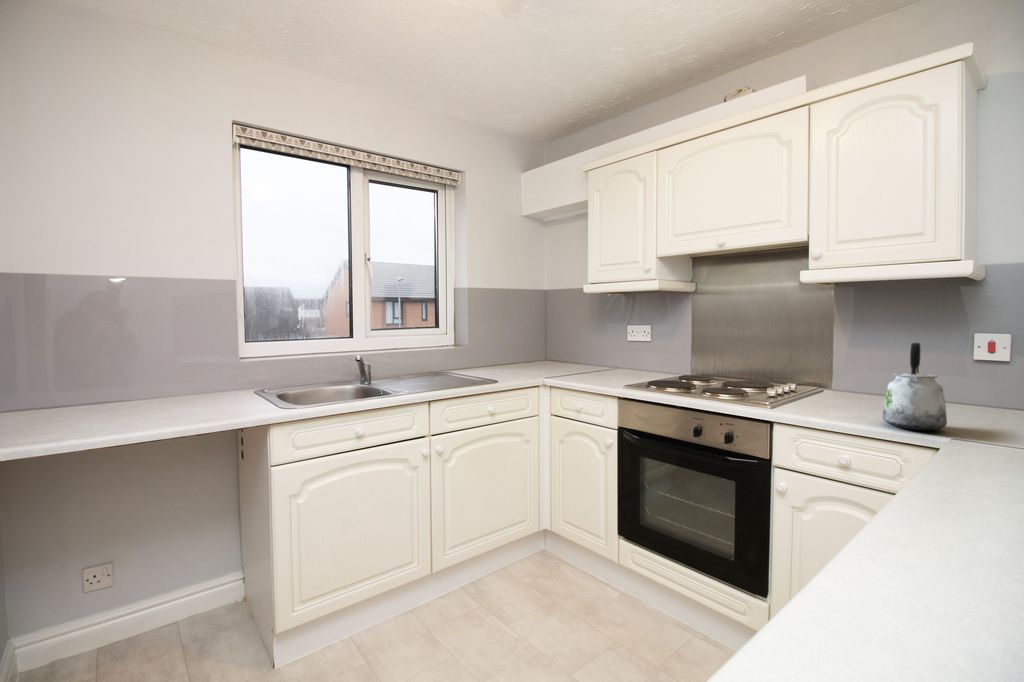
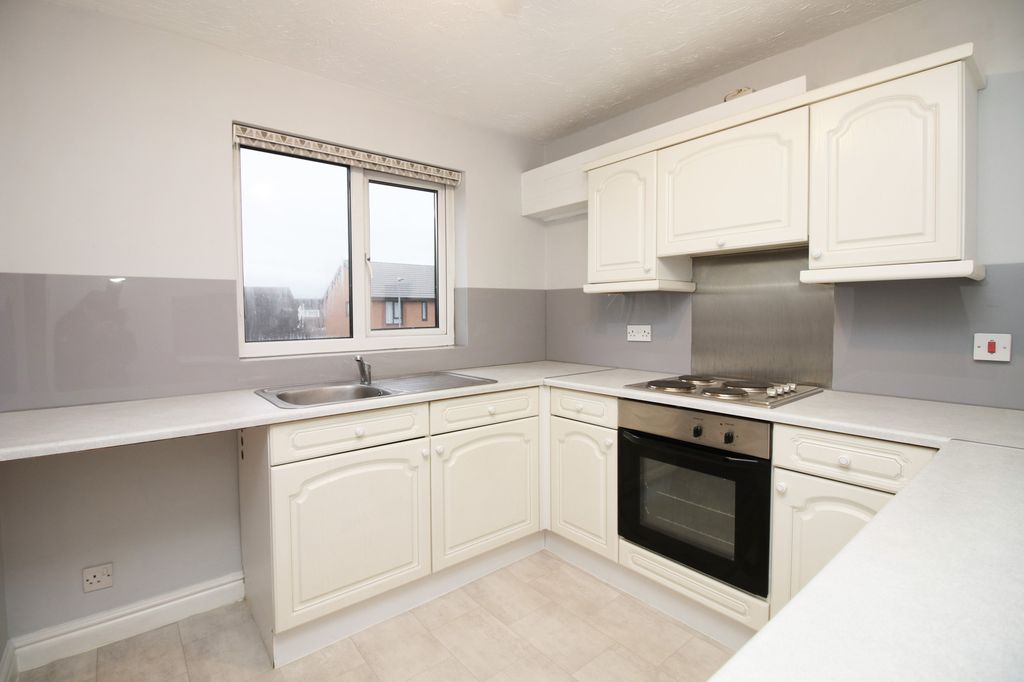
- kettle (915, 384)
